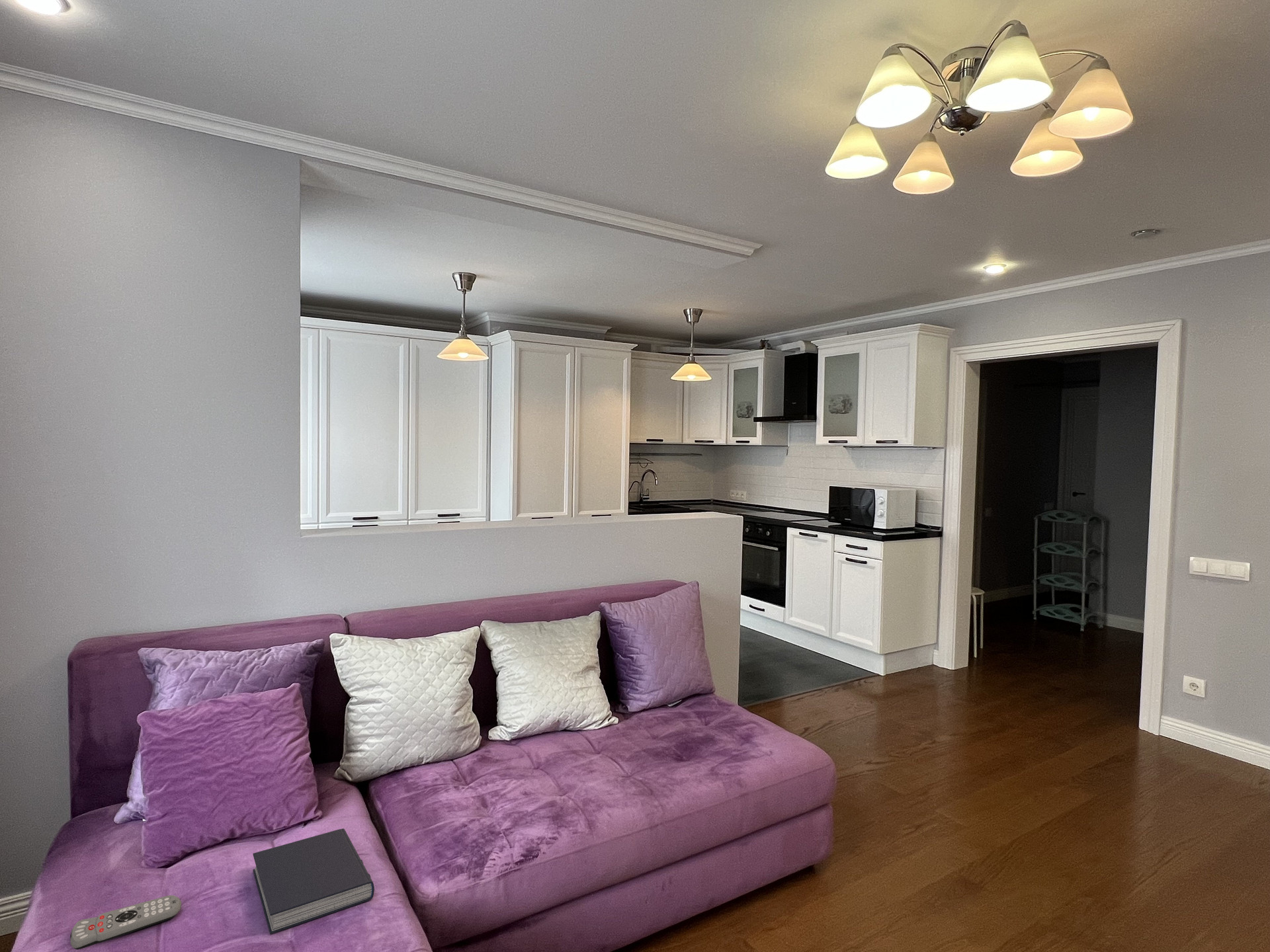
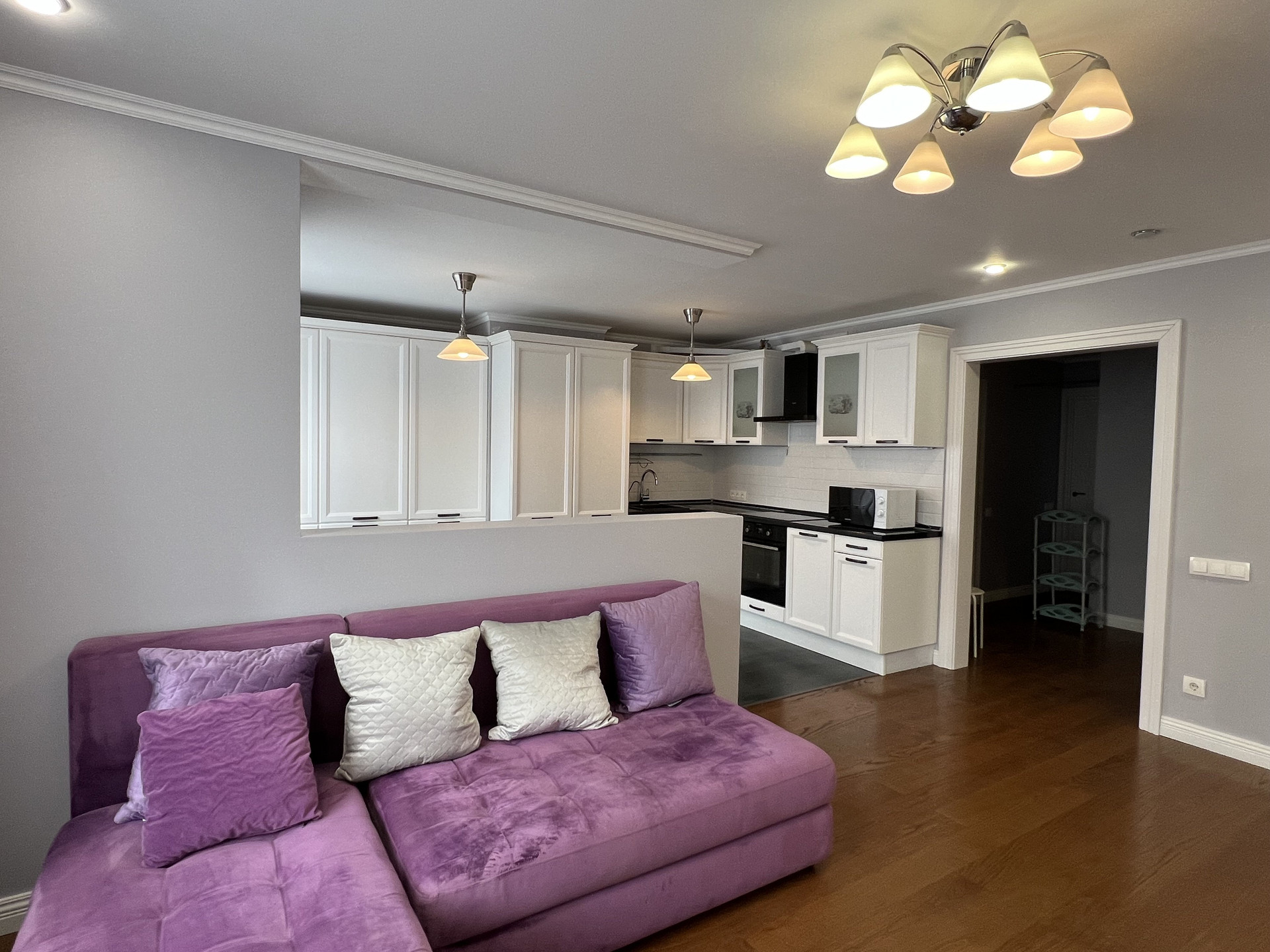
- book (312, 875)
- remote control (128, 920)
